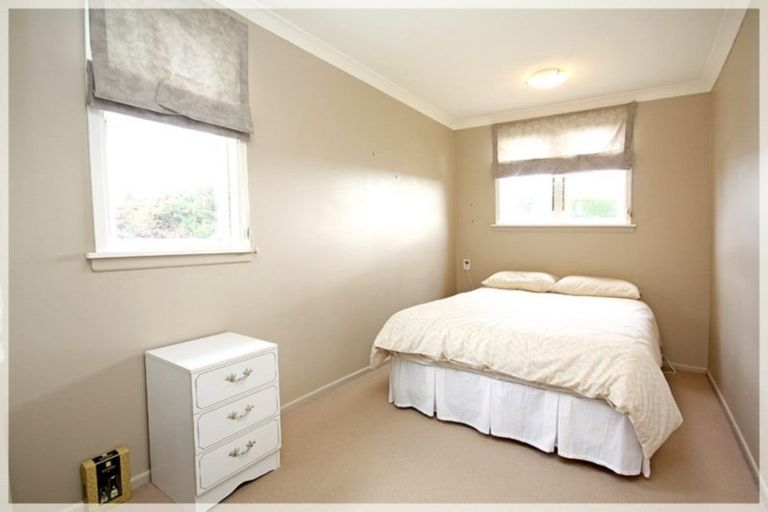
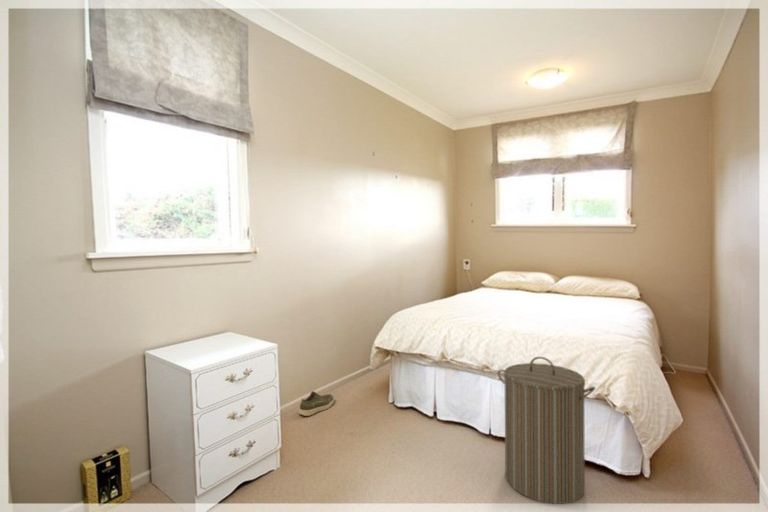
+ laundry hamper (543, 419)
+ shoe (317, 399)
